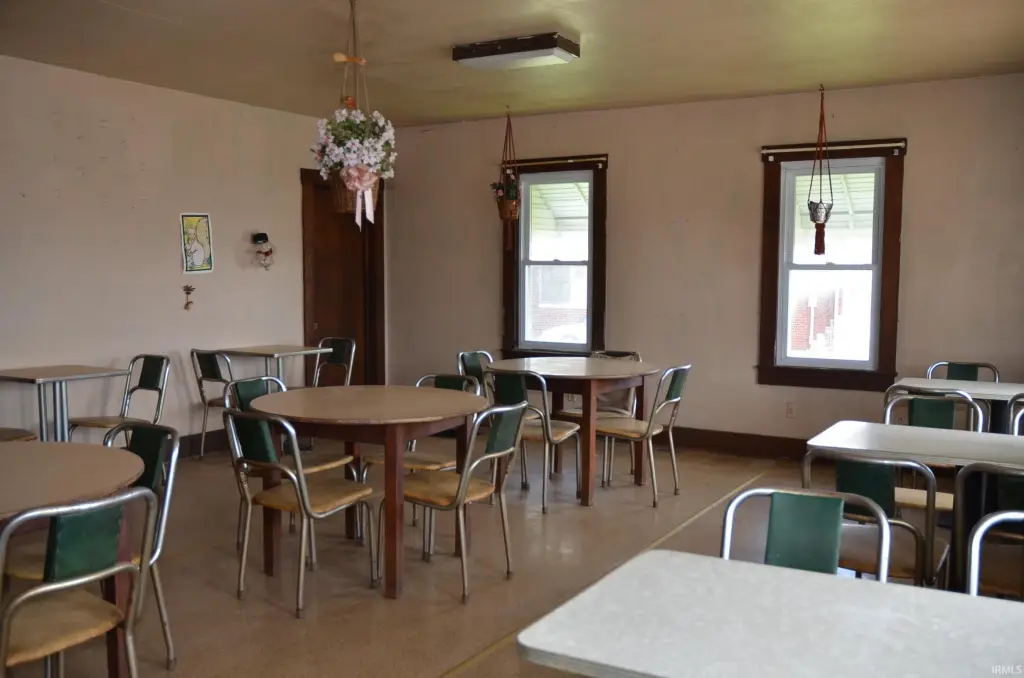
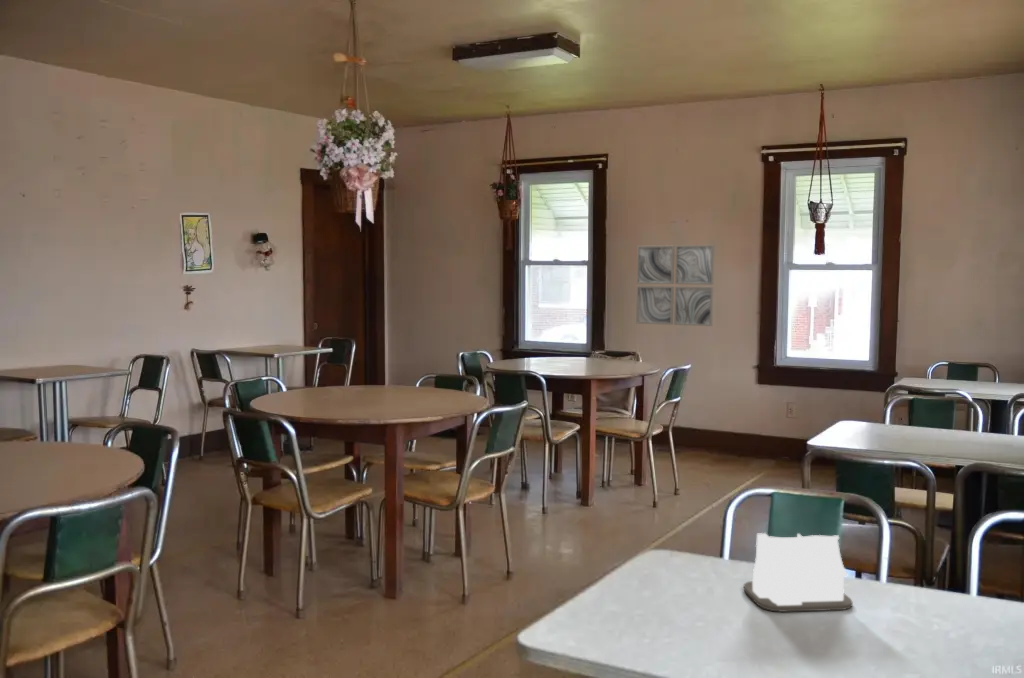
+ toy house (797, 565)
+ wall art (673, 286)
